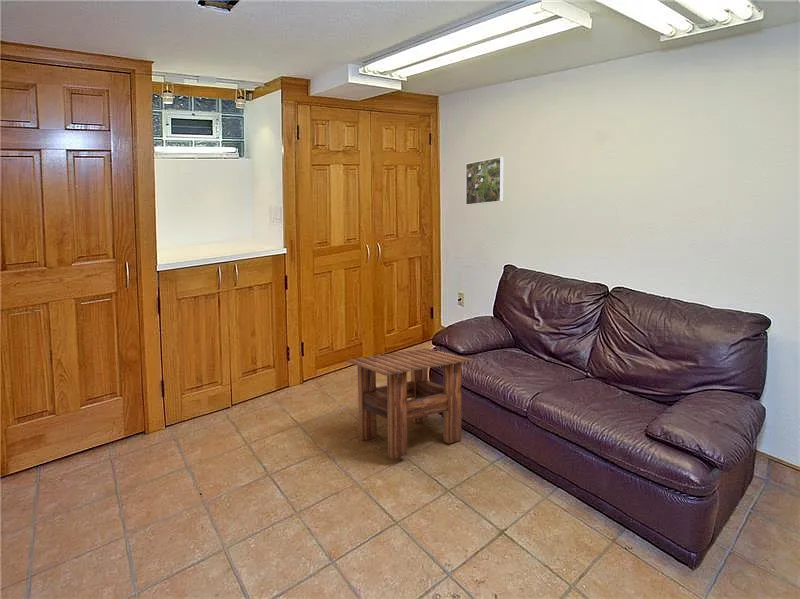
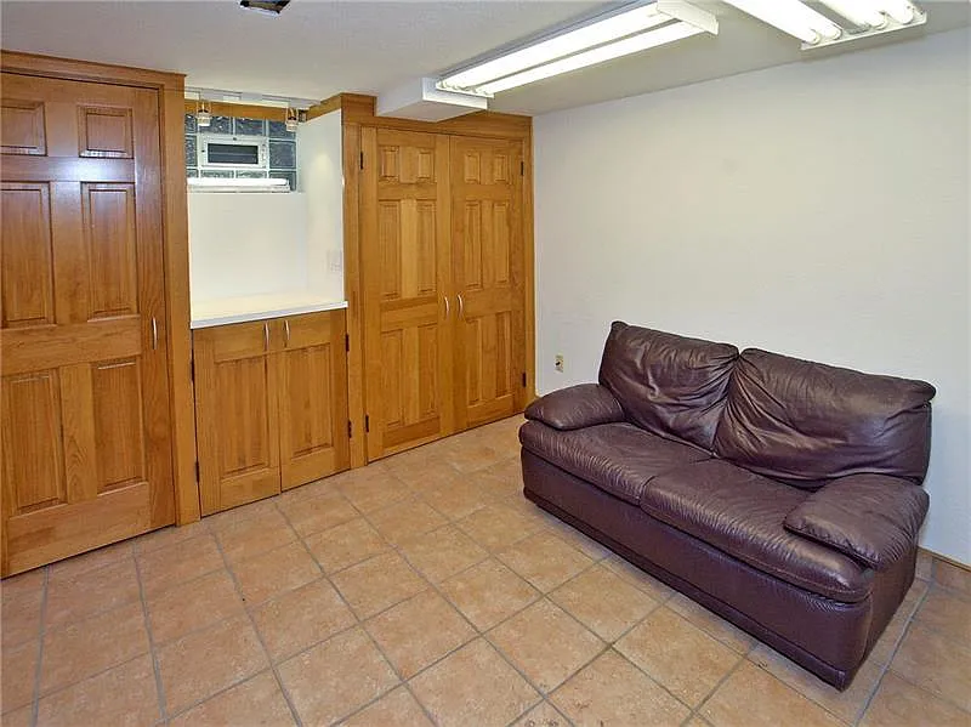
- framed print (483, 182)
- side table (409, 400)
